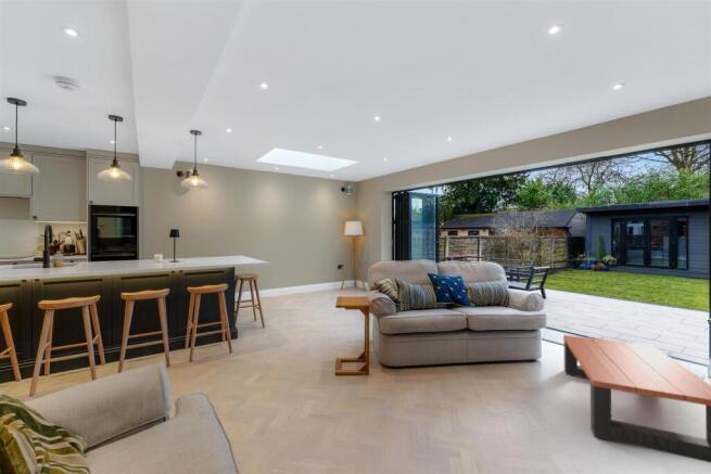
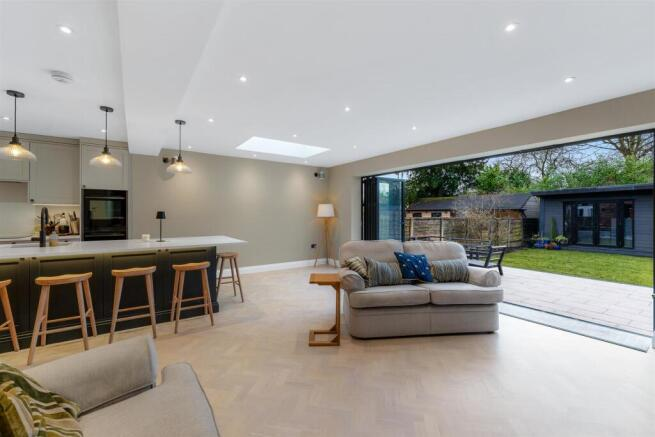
- coffee table (627, 384)
